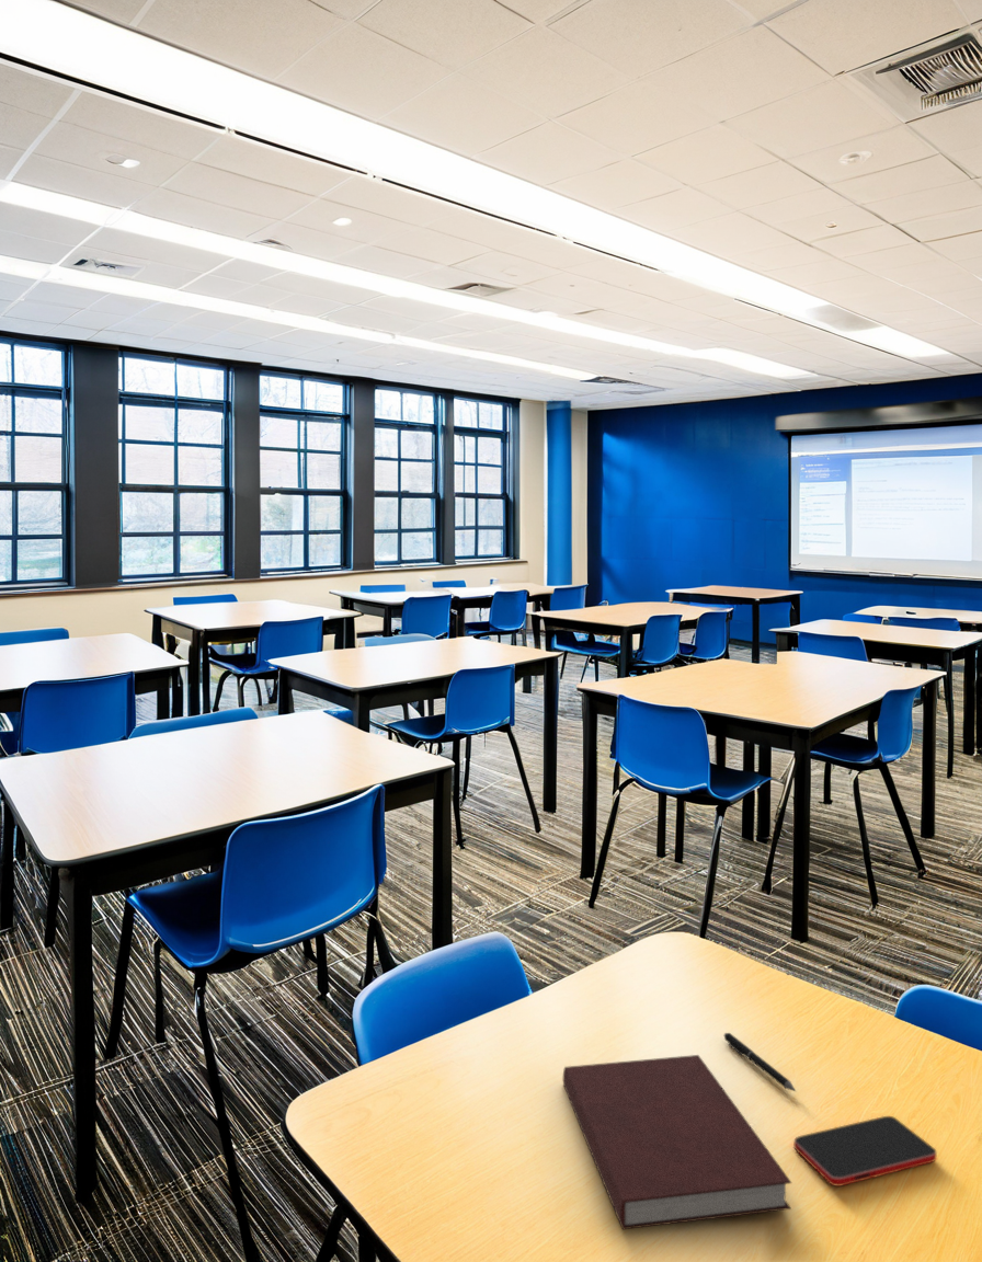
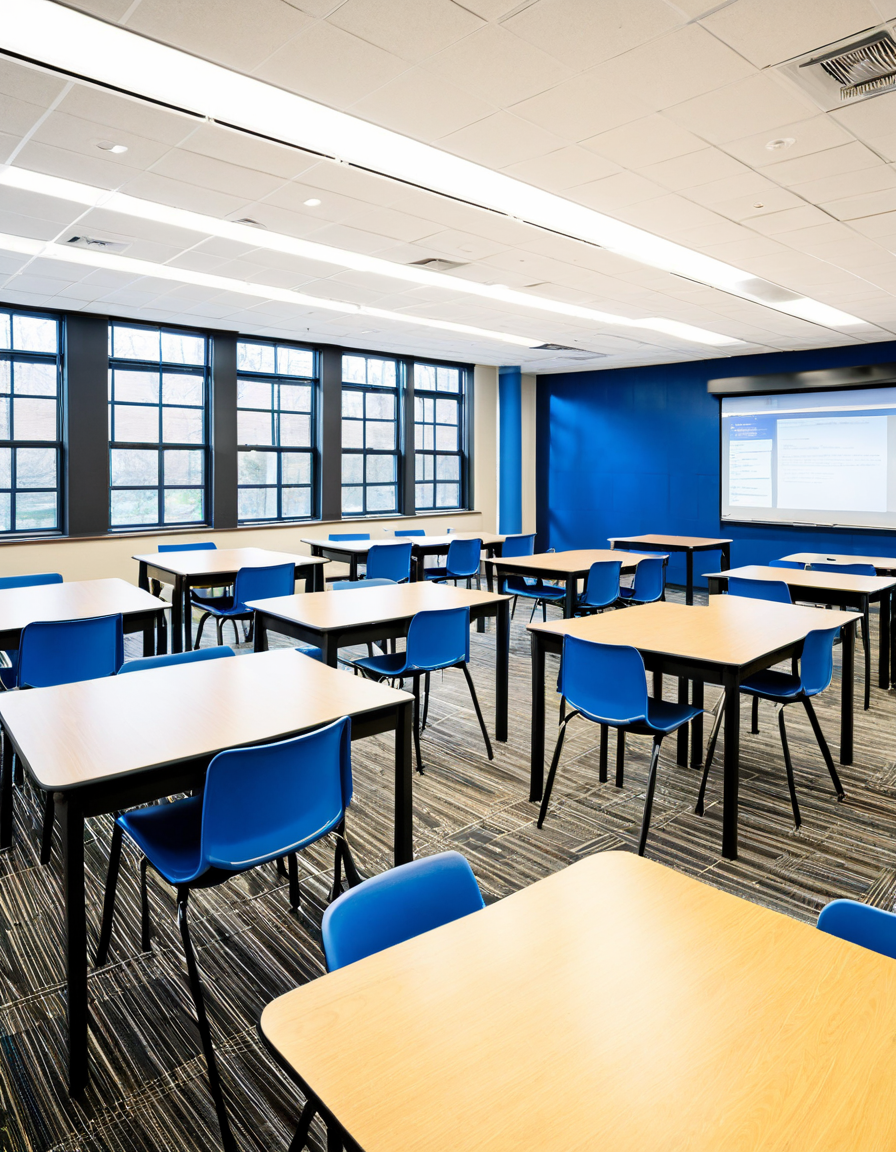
- notebook (664, 1131)
- smartphone (864, 1148)
- pen (758, 1060)
